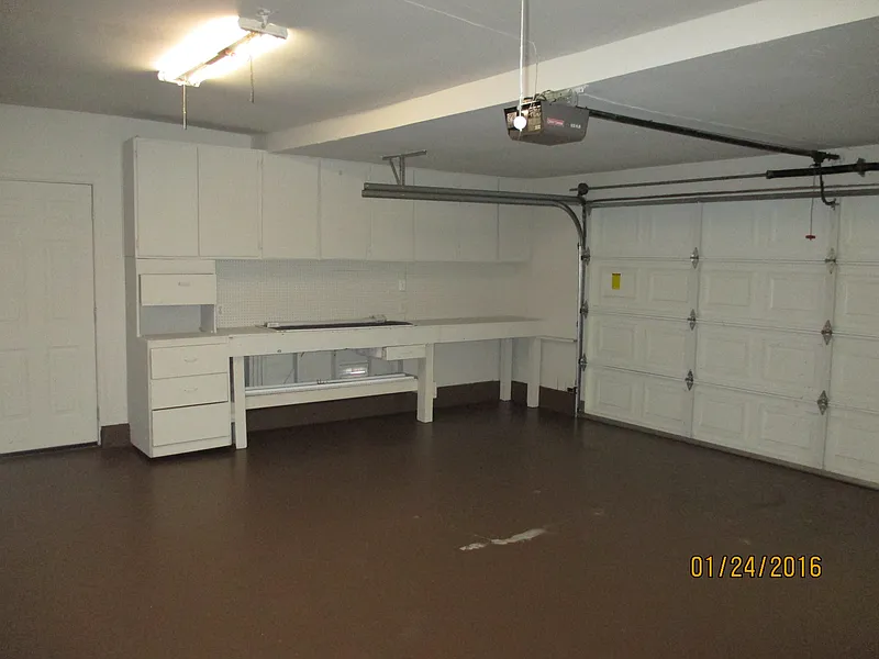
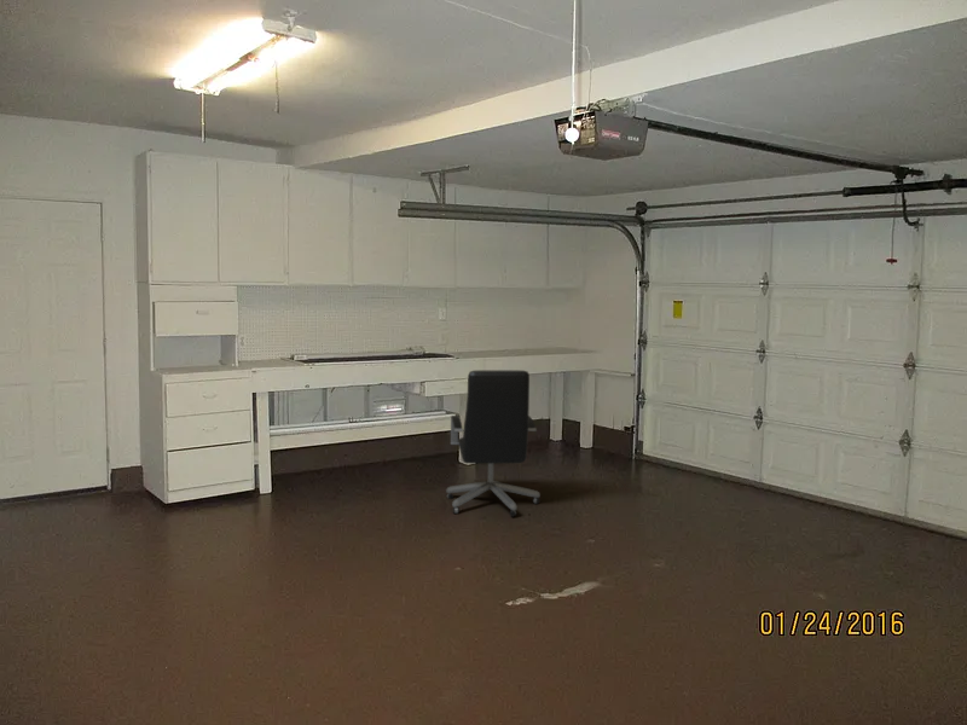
+ office chair (496, 436)
